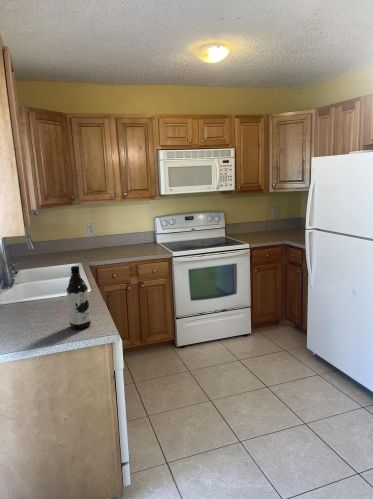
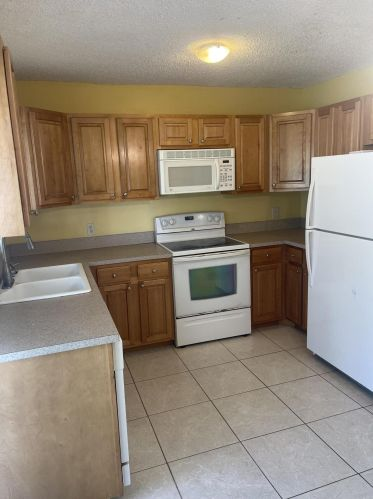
- water bottle (77, 296)
